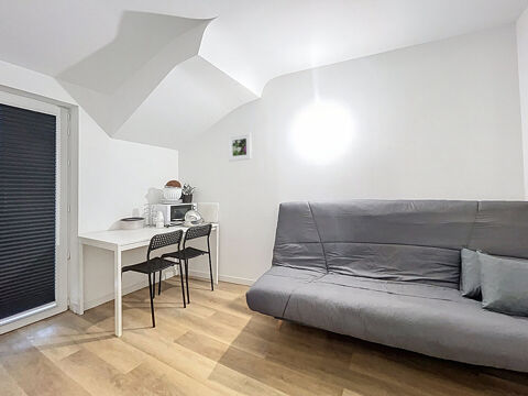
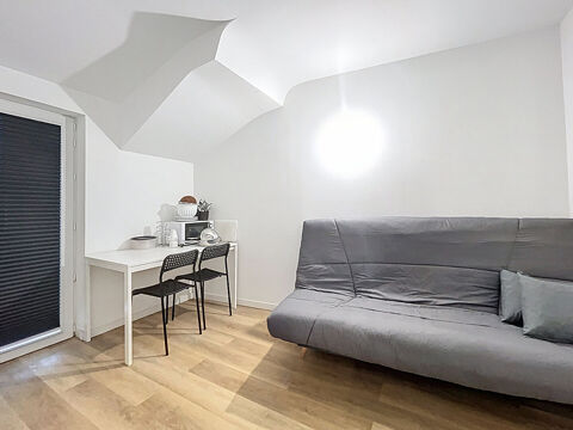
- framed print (239, 147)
